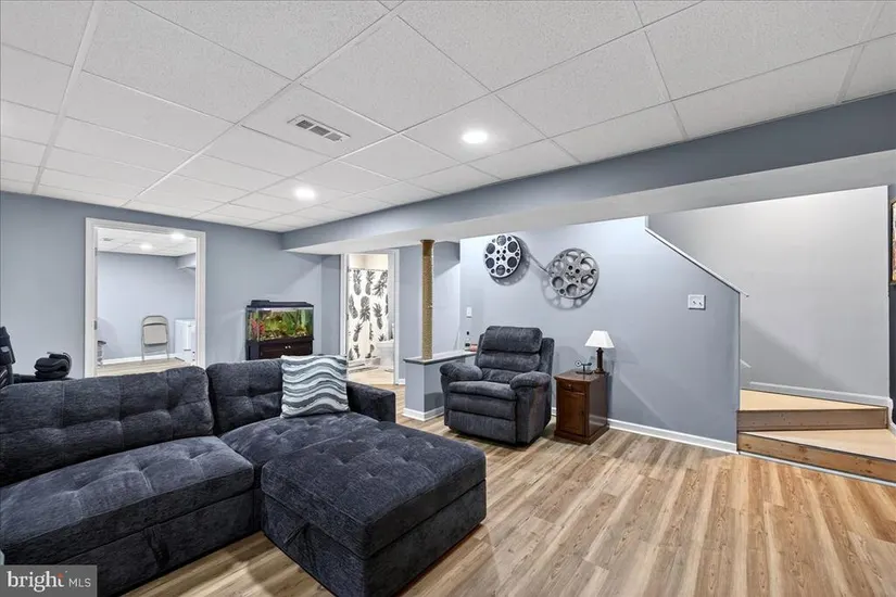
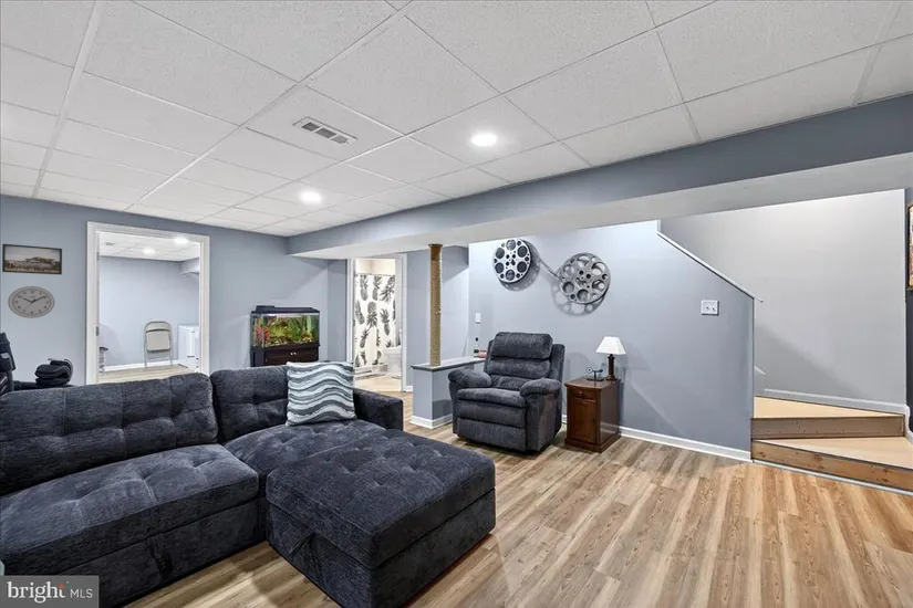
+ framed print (33, 260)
+ wall clock (31, 302)
